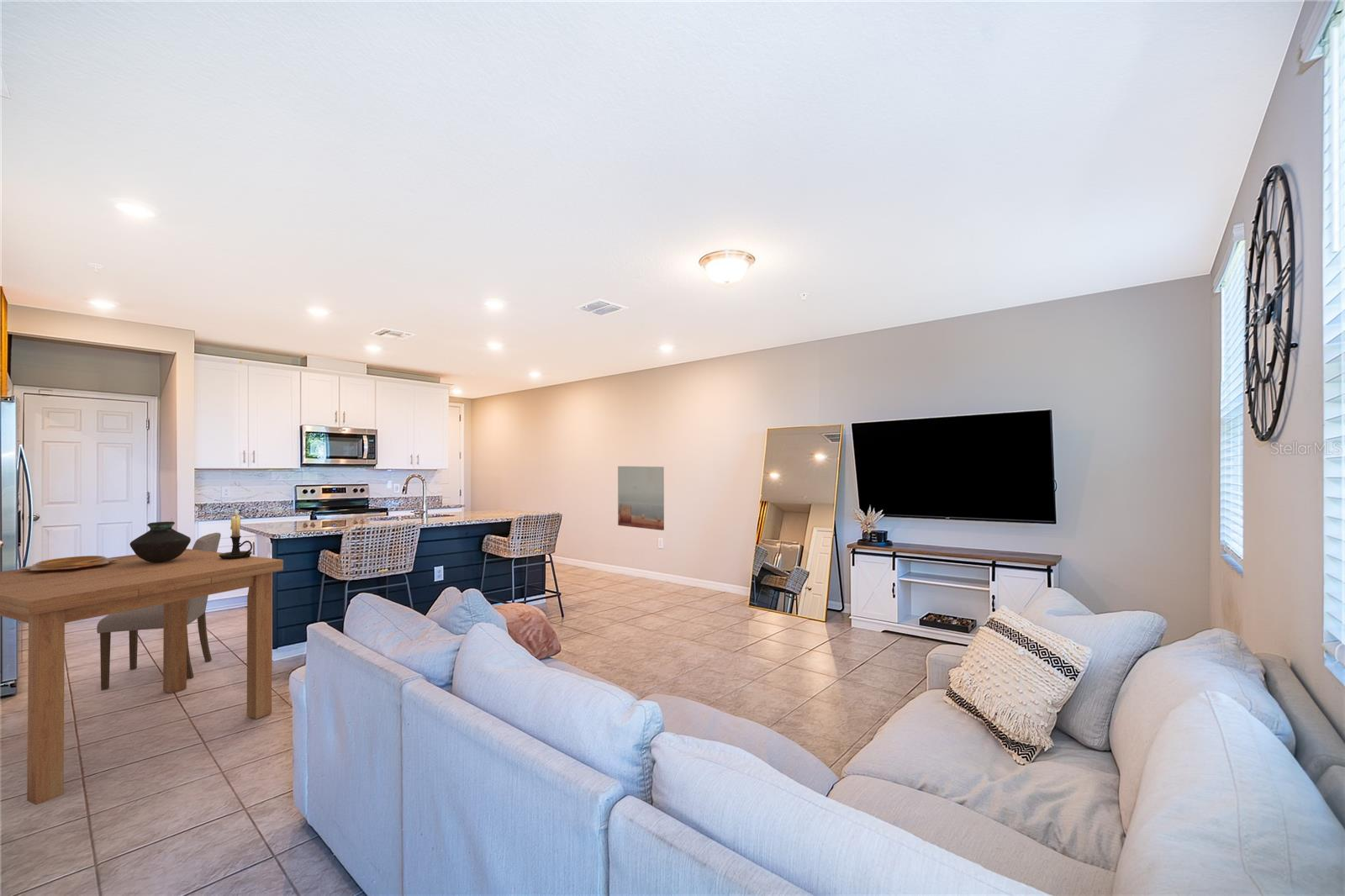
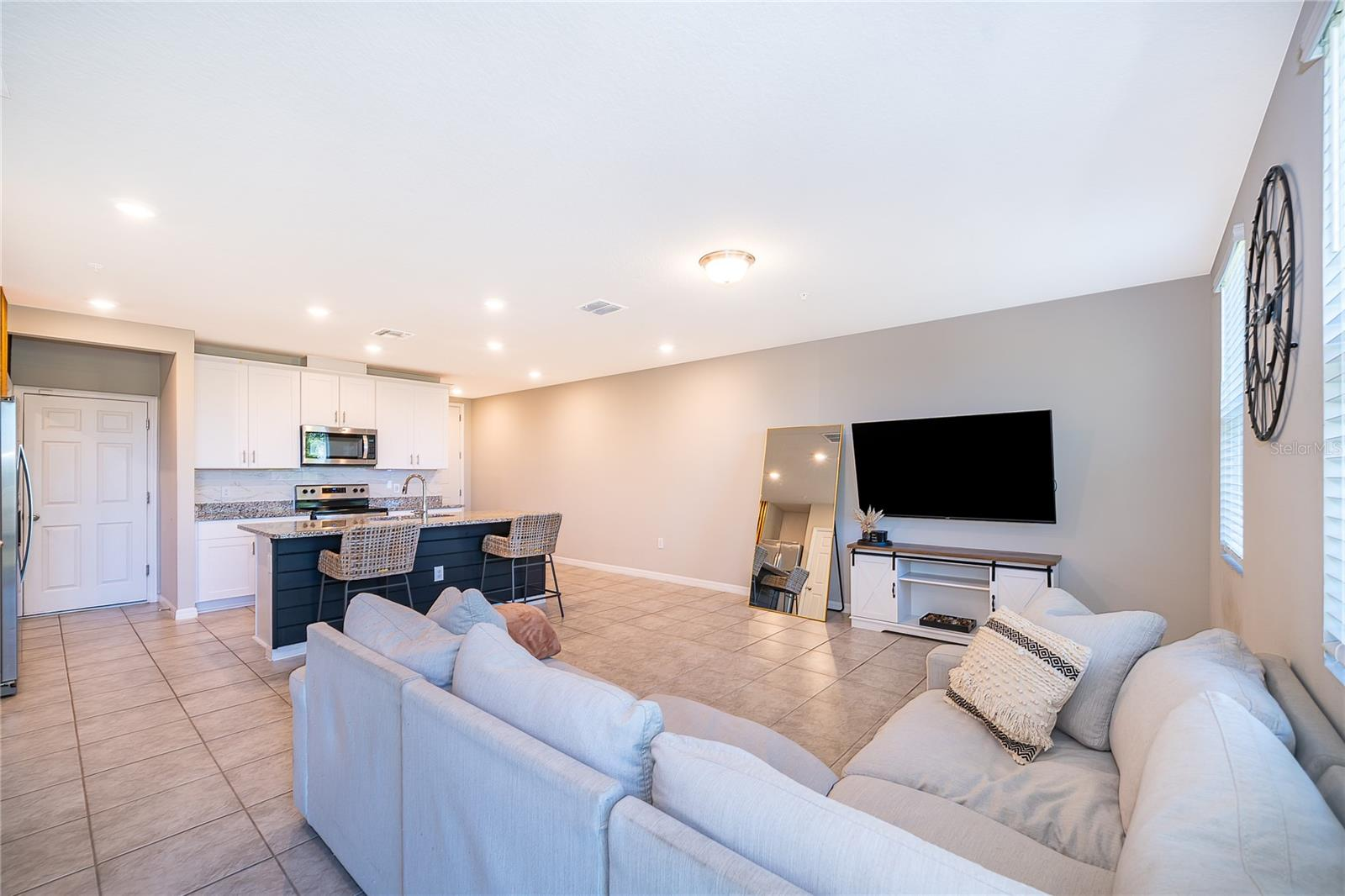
- dining chair (161, 604)
- dining table (114, 613)
- candle holder (239, 532)
- vase (161, 541)
- decorative bowl (71, 563)
- wall art (640, 497)
